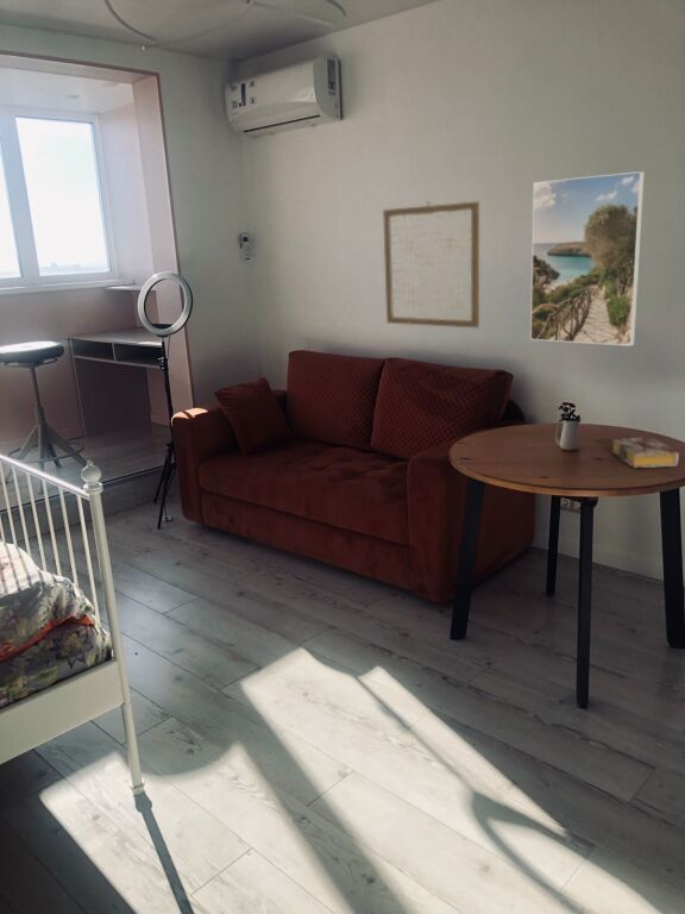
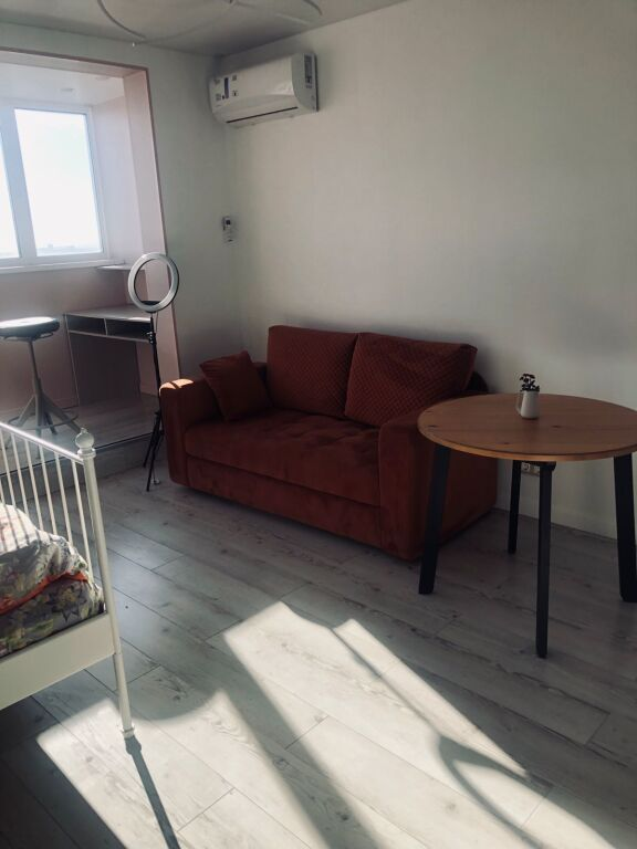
- book (642, 451)
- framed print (583, 262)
- wall art (429, 263)
